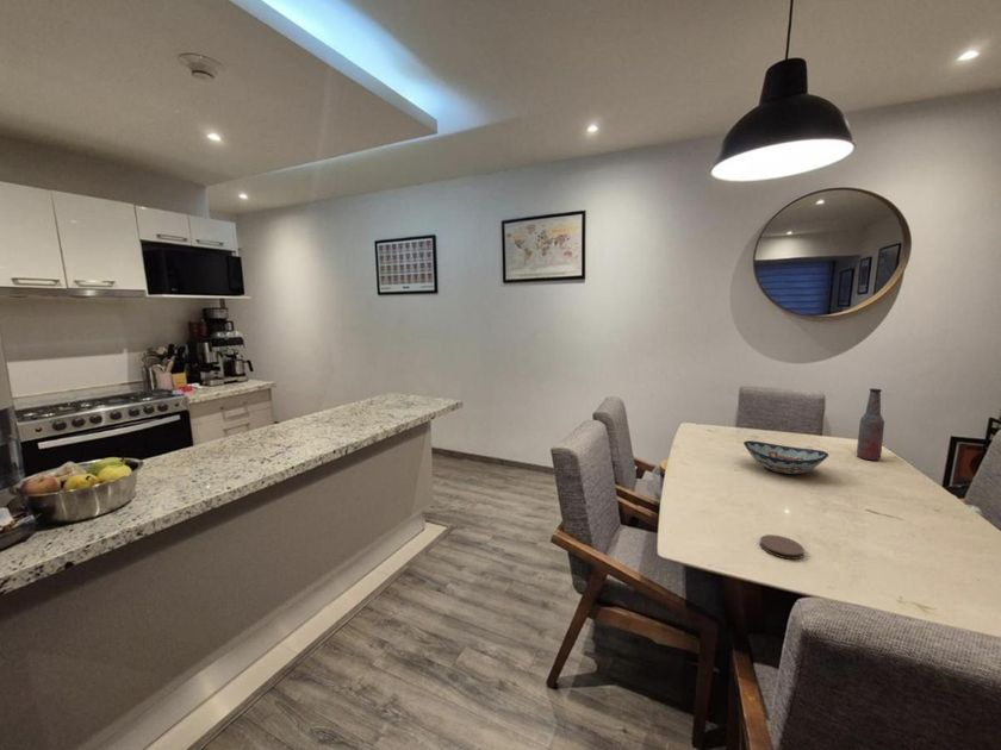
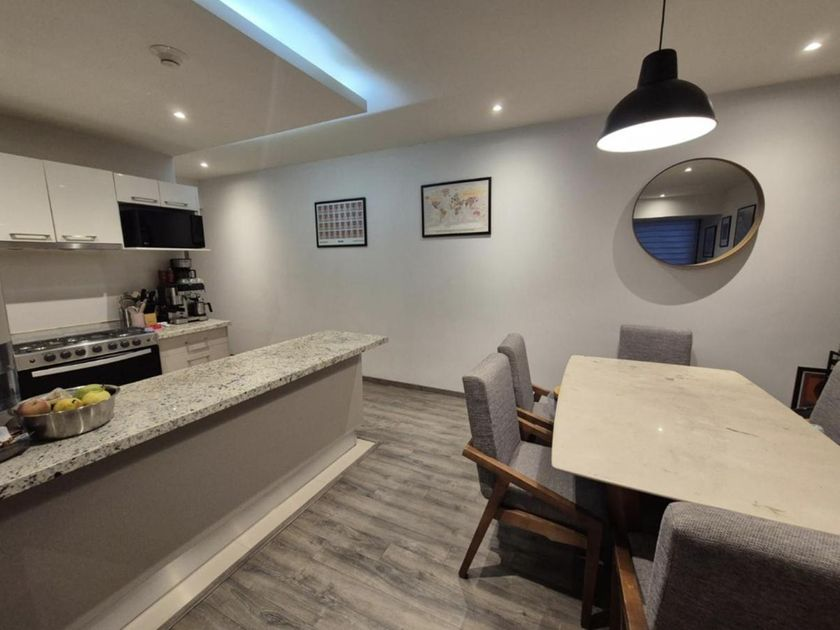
- decorative bowl (783, 458)
- coaster (781, 546)
- bottle (871, 424)
